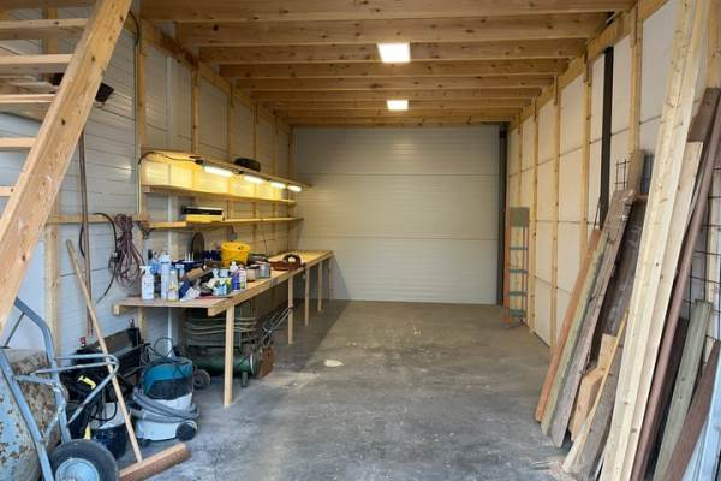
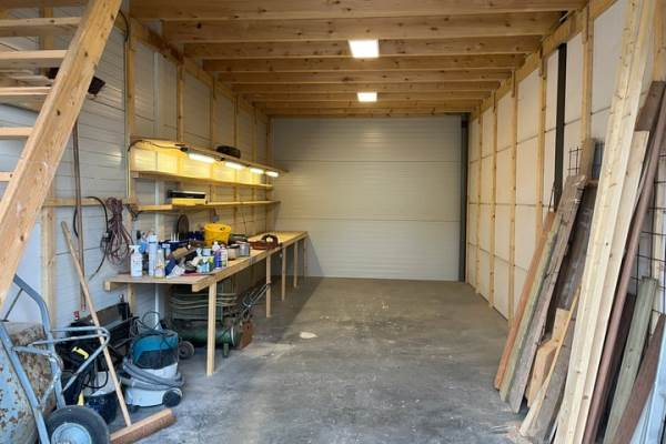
- shelving unit (516, 269)
